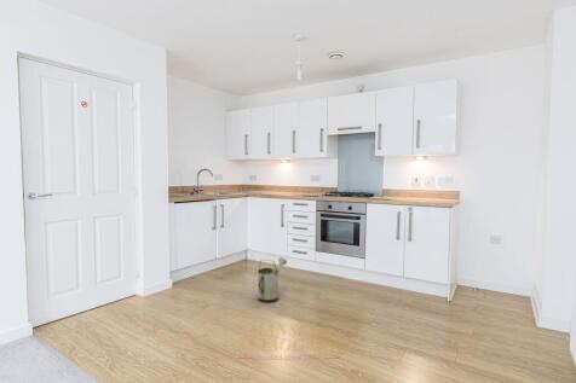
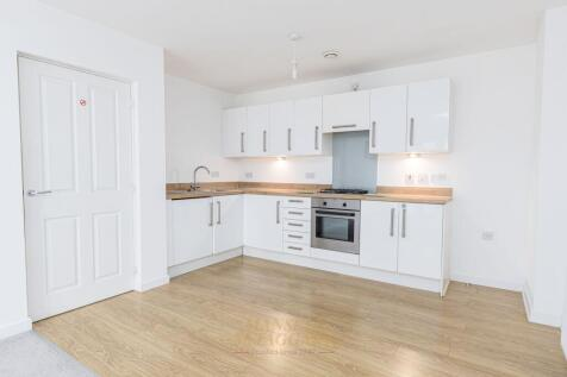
- watering can (272, 277)
